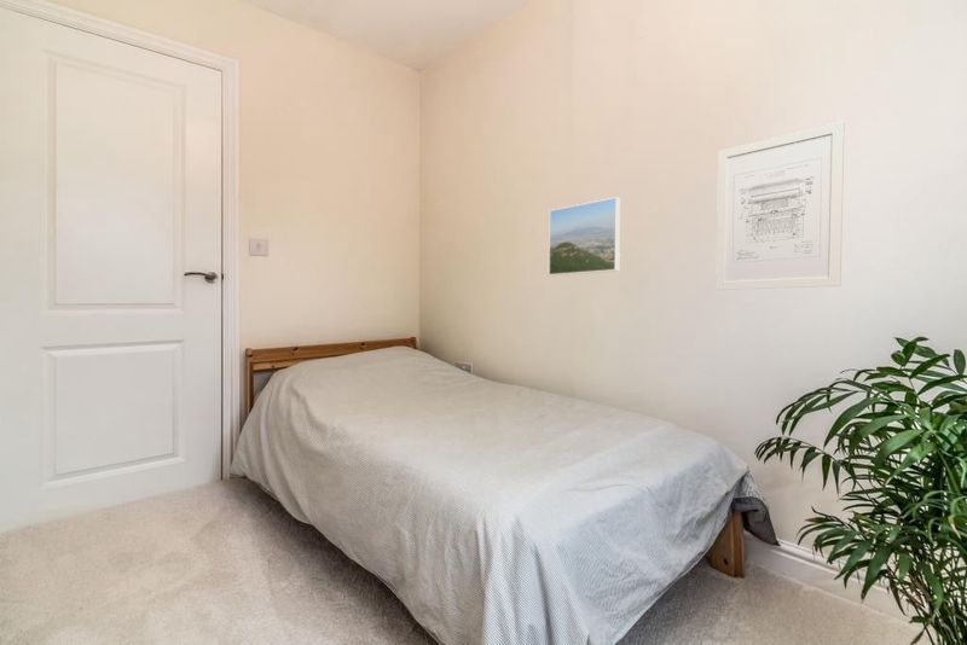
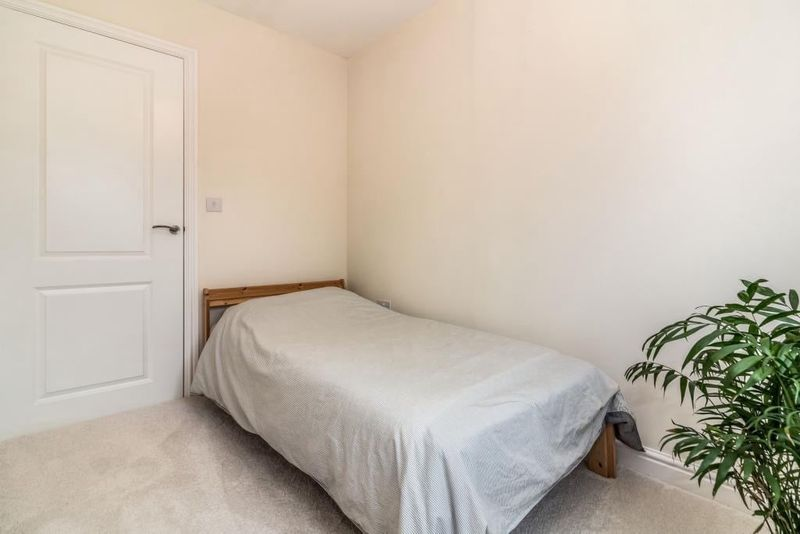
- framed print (581, 238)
- wall art (774, 213)
